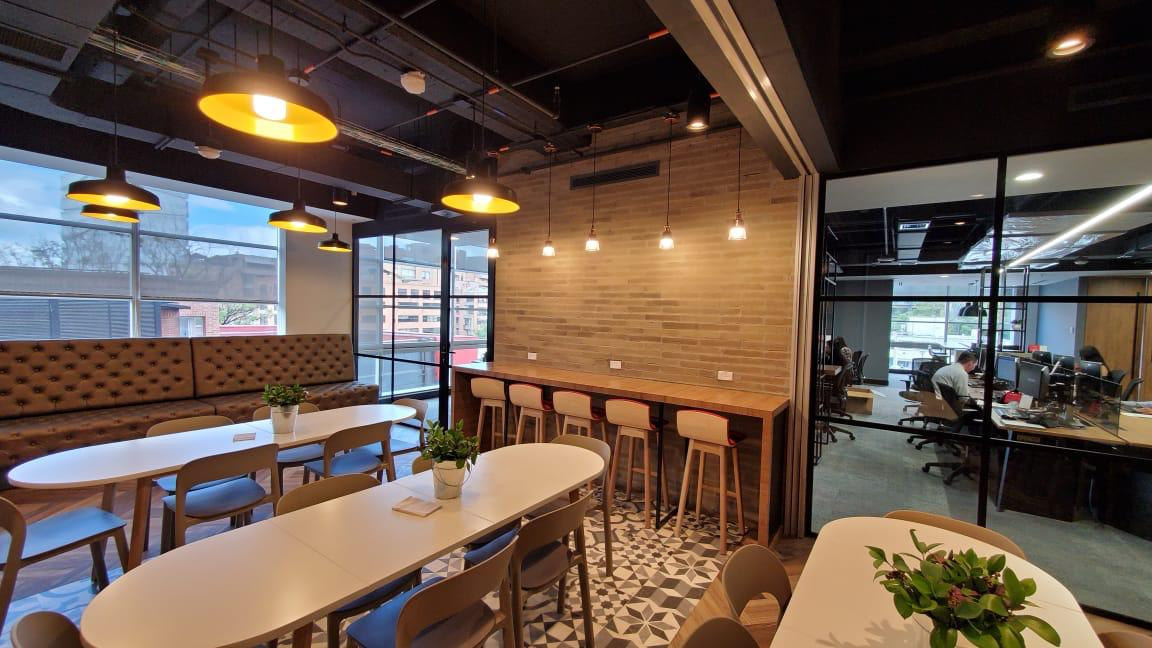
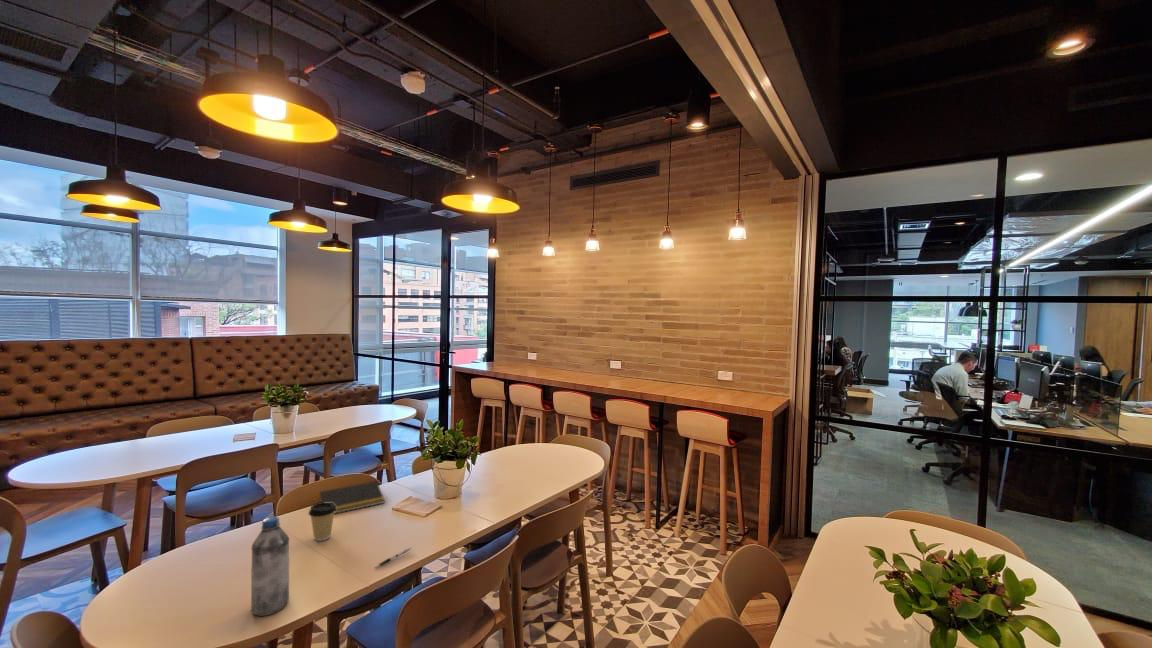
+ notepad (352, 497)
+ coffee cup (322, 521)
+ pen (393, 557)
+ water bottle (270, 563)
